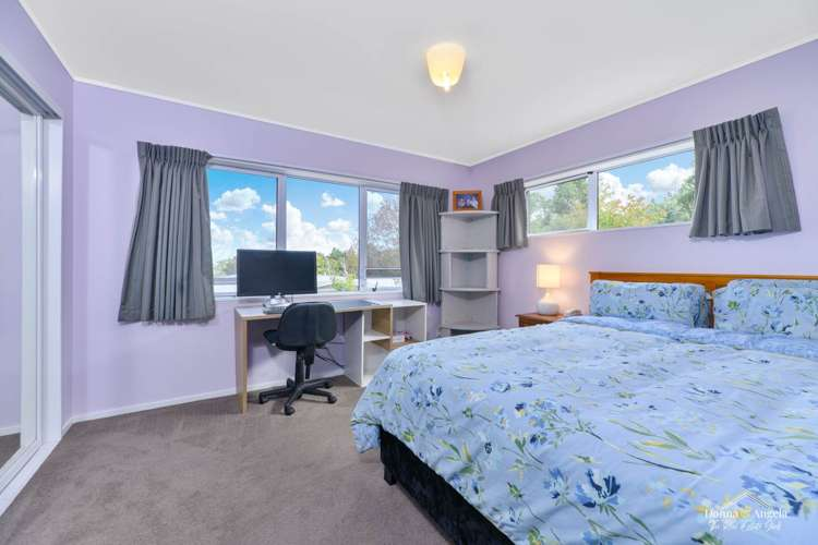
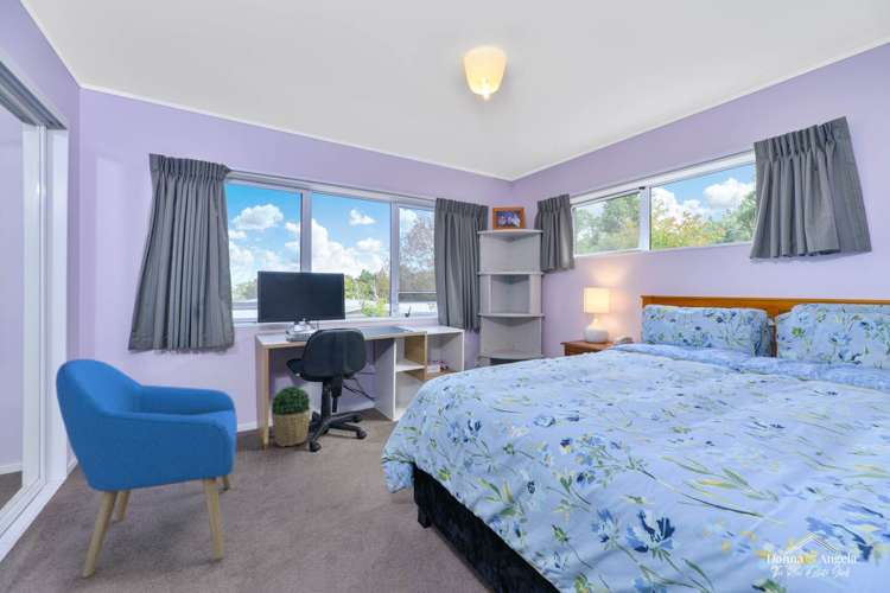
+ potted plant (291, 414)
+ armchair (157, 444)
